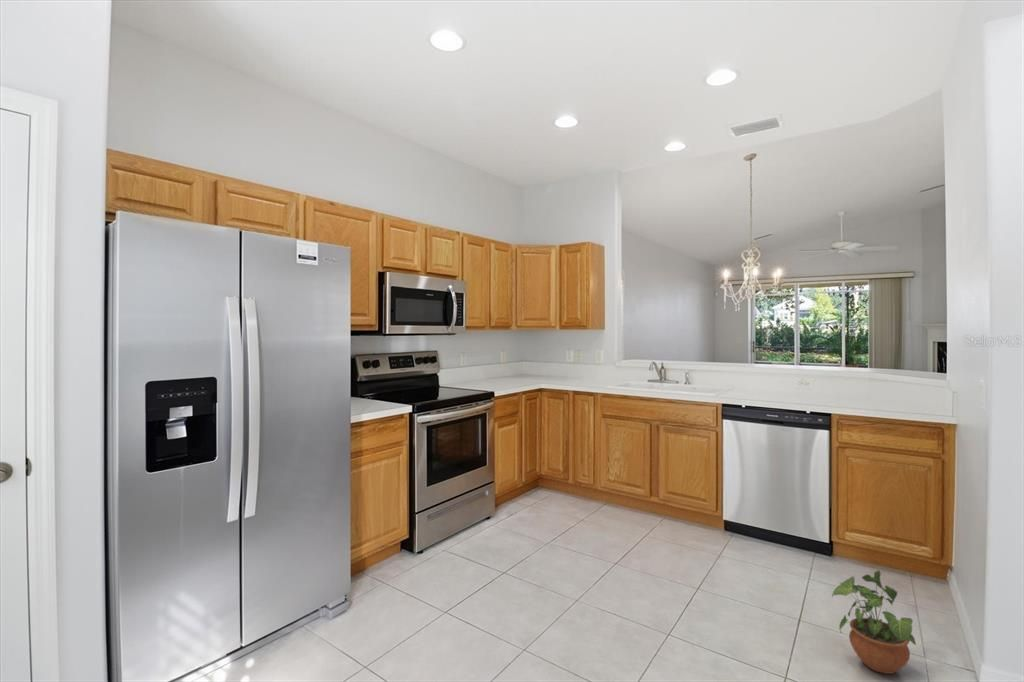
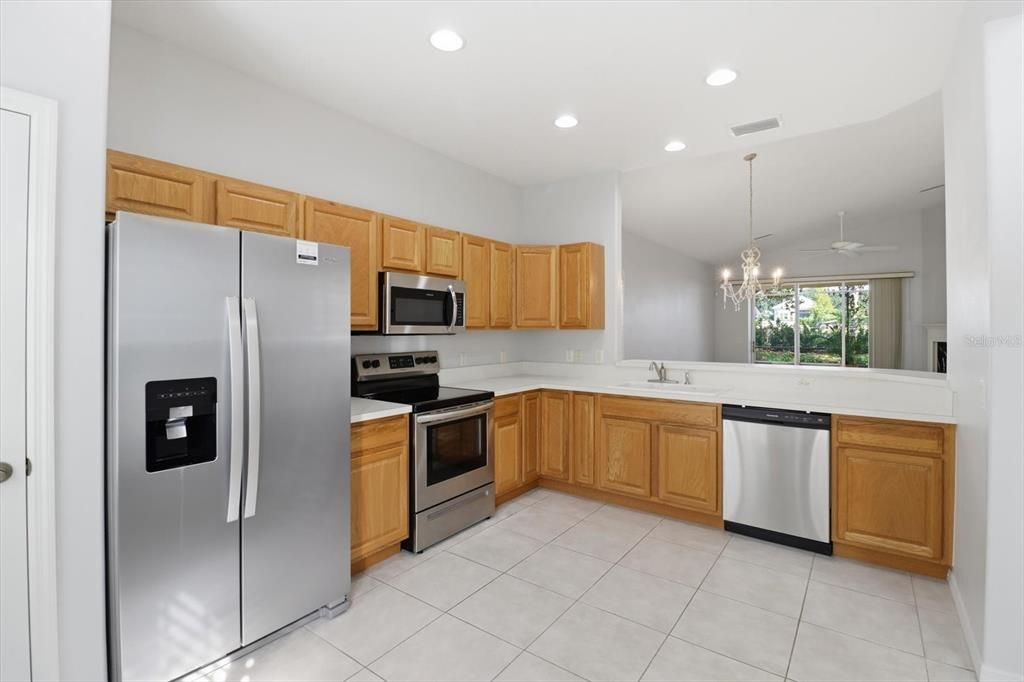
- potted plant (876, 616)
